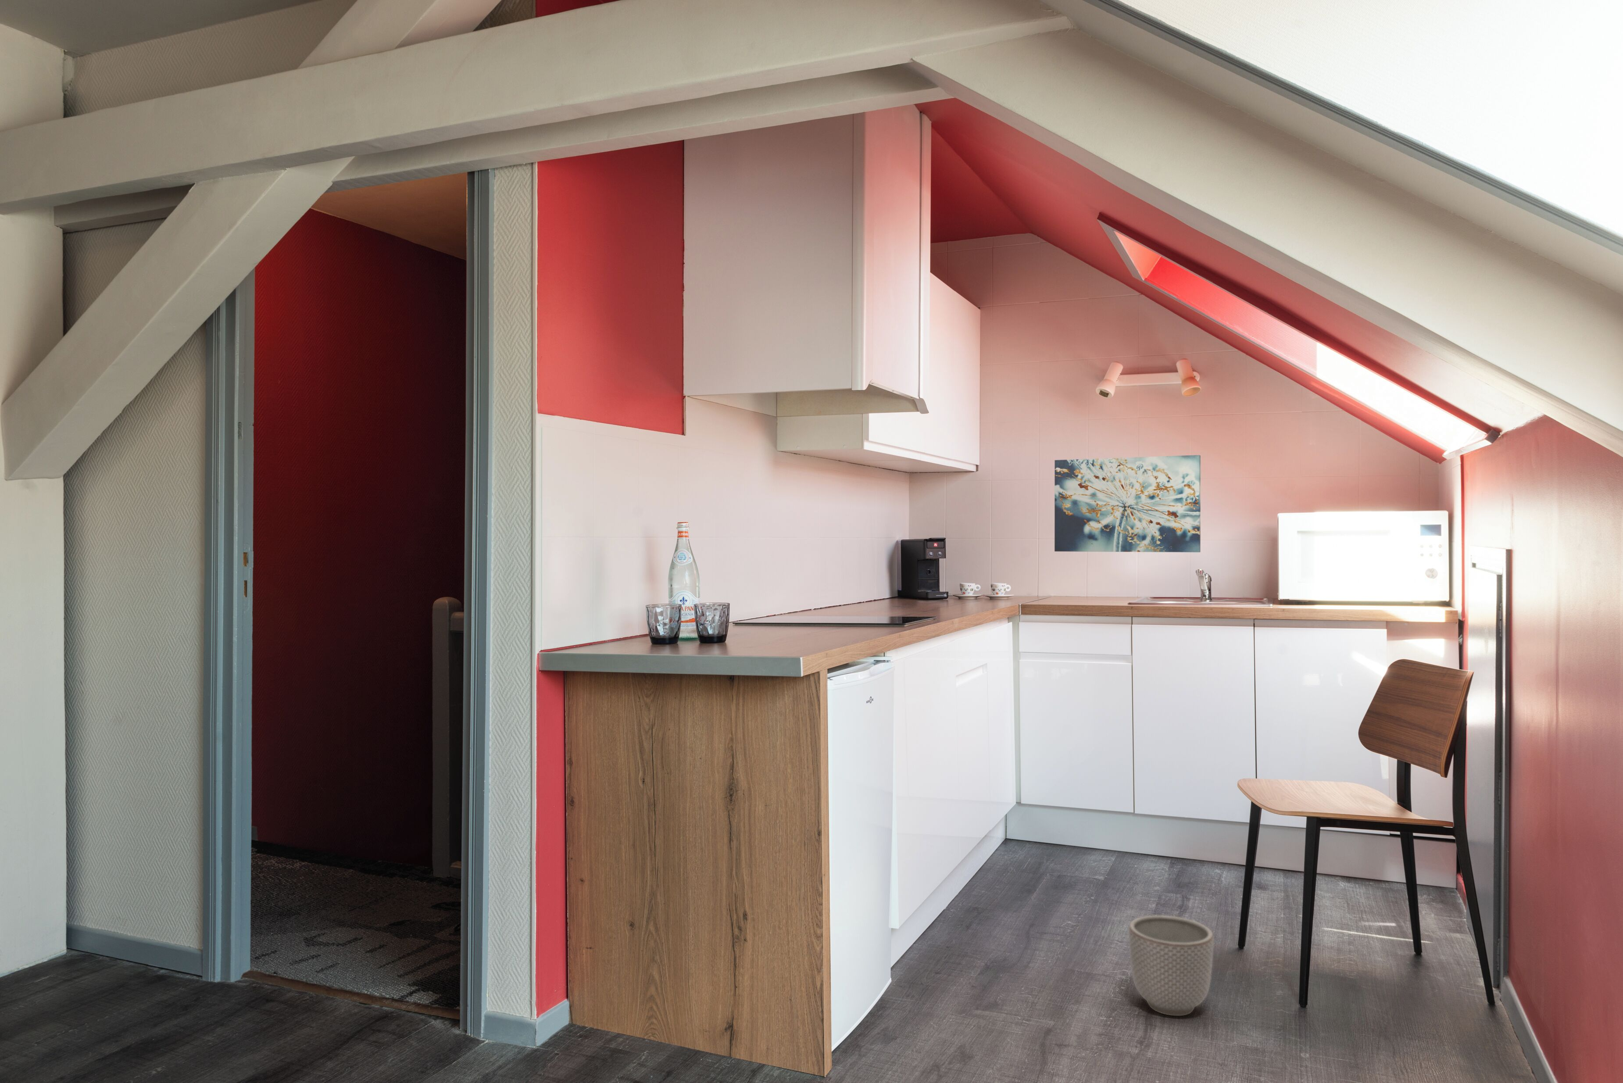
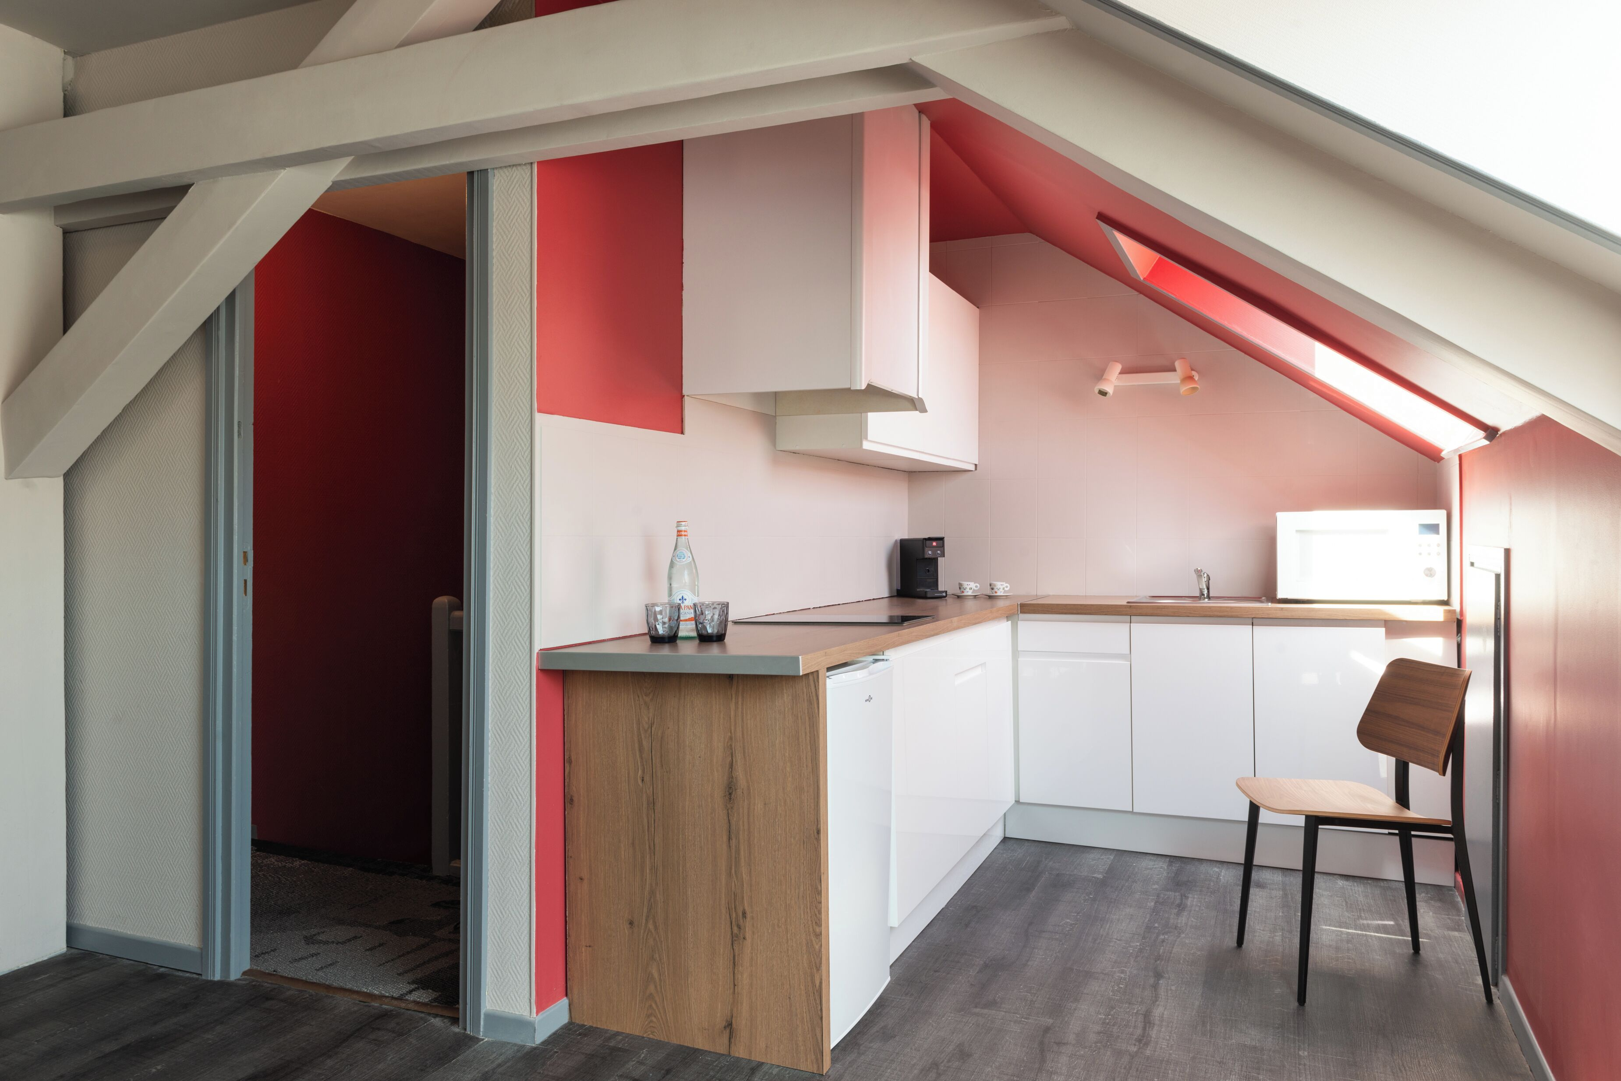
- wall art (1125, 505)
- planter (1170, 968)
